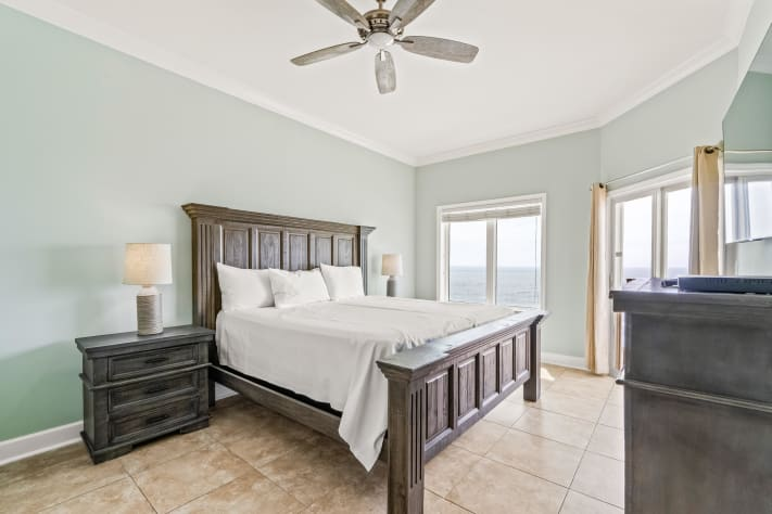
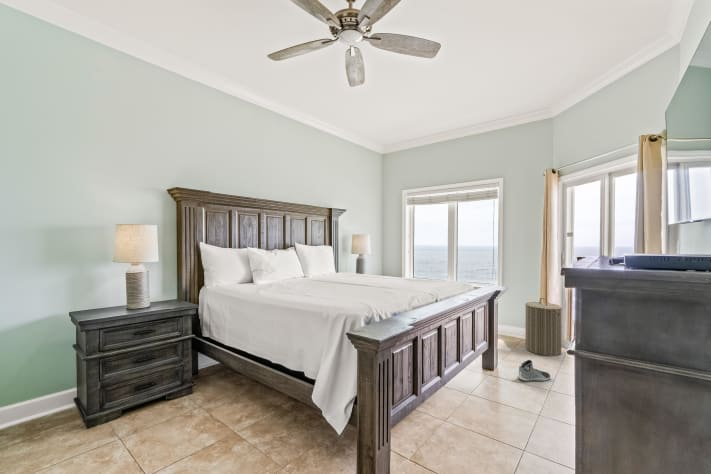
+ laundry hamper (543, 324)
+ sneaker (534, 369)
